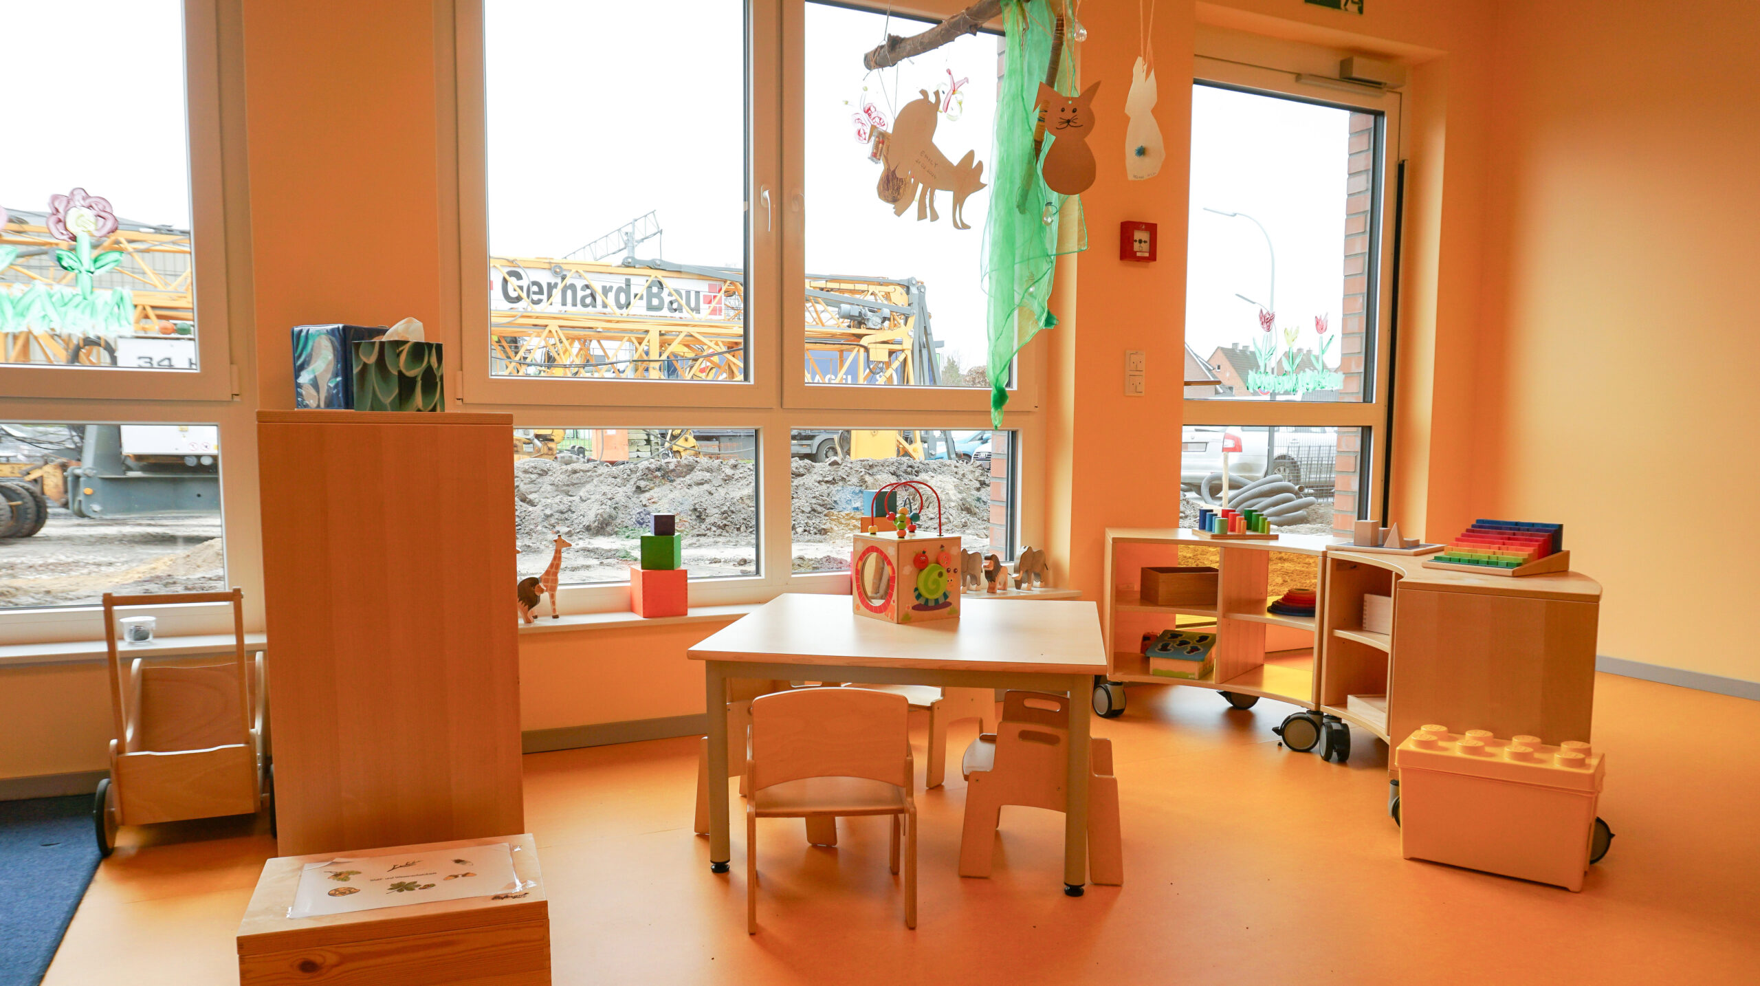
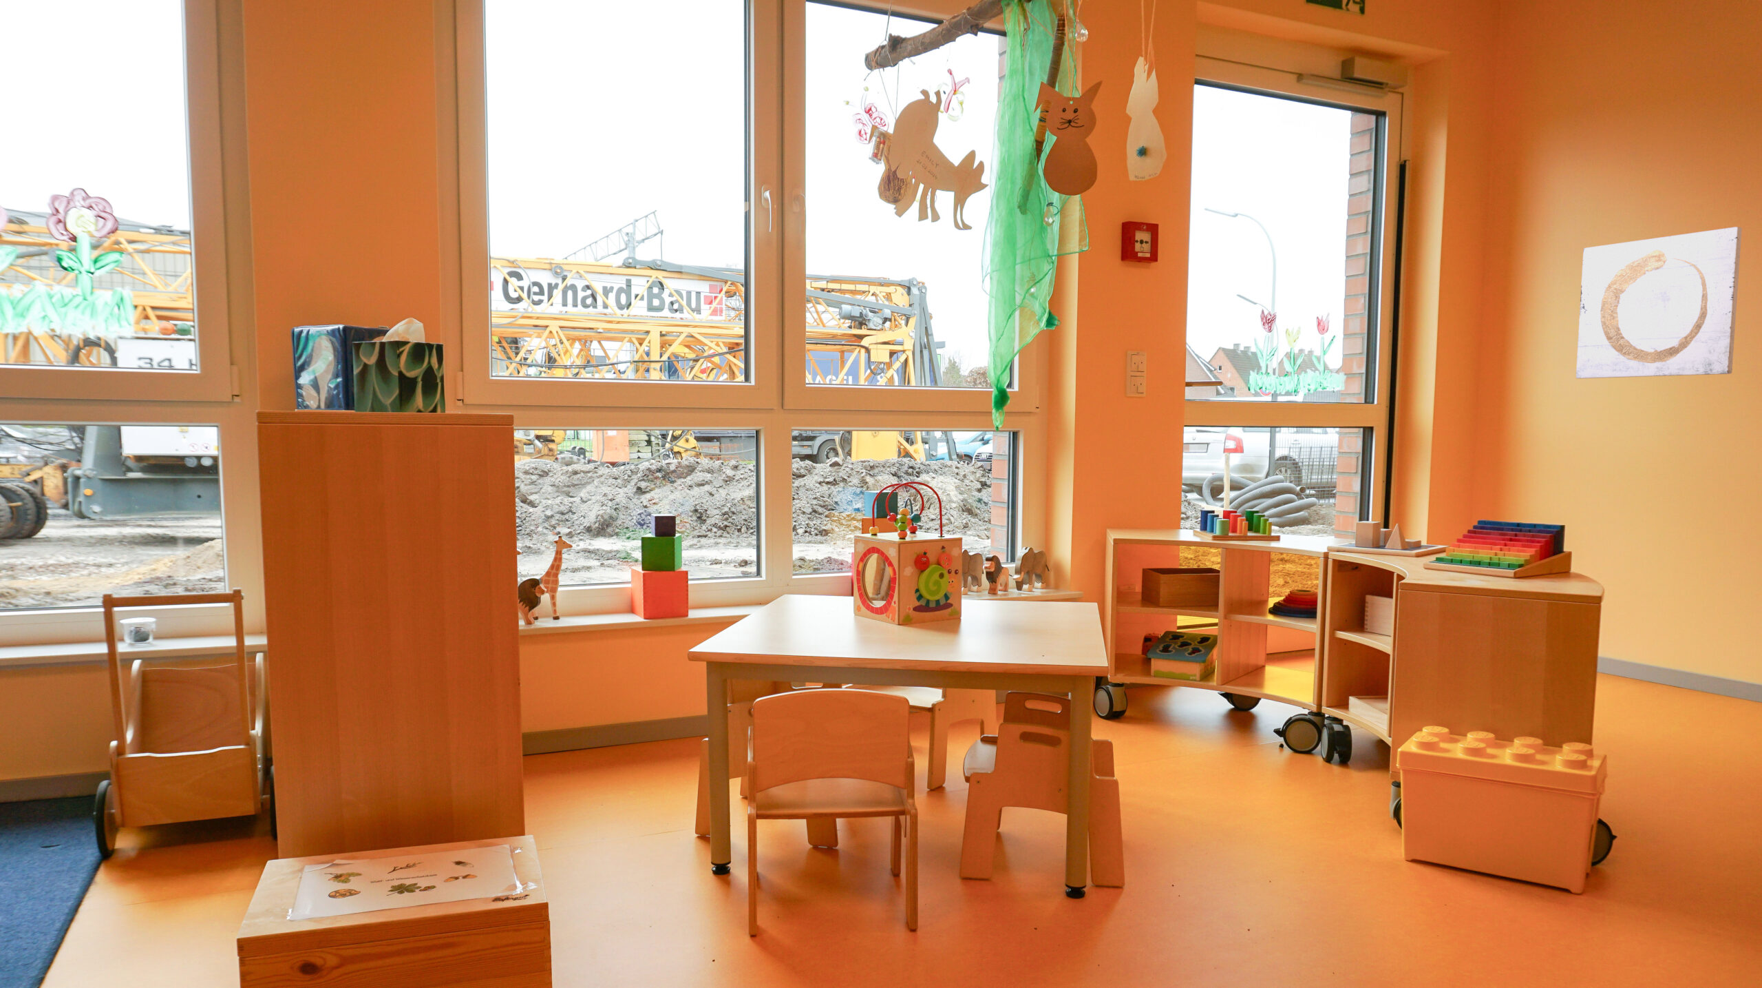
+ wall art (1654, 308)
